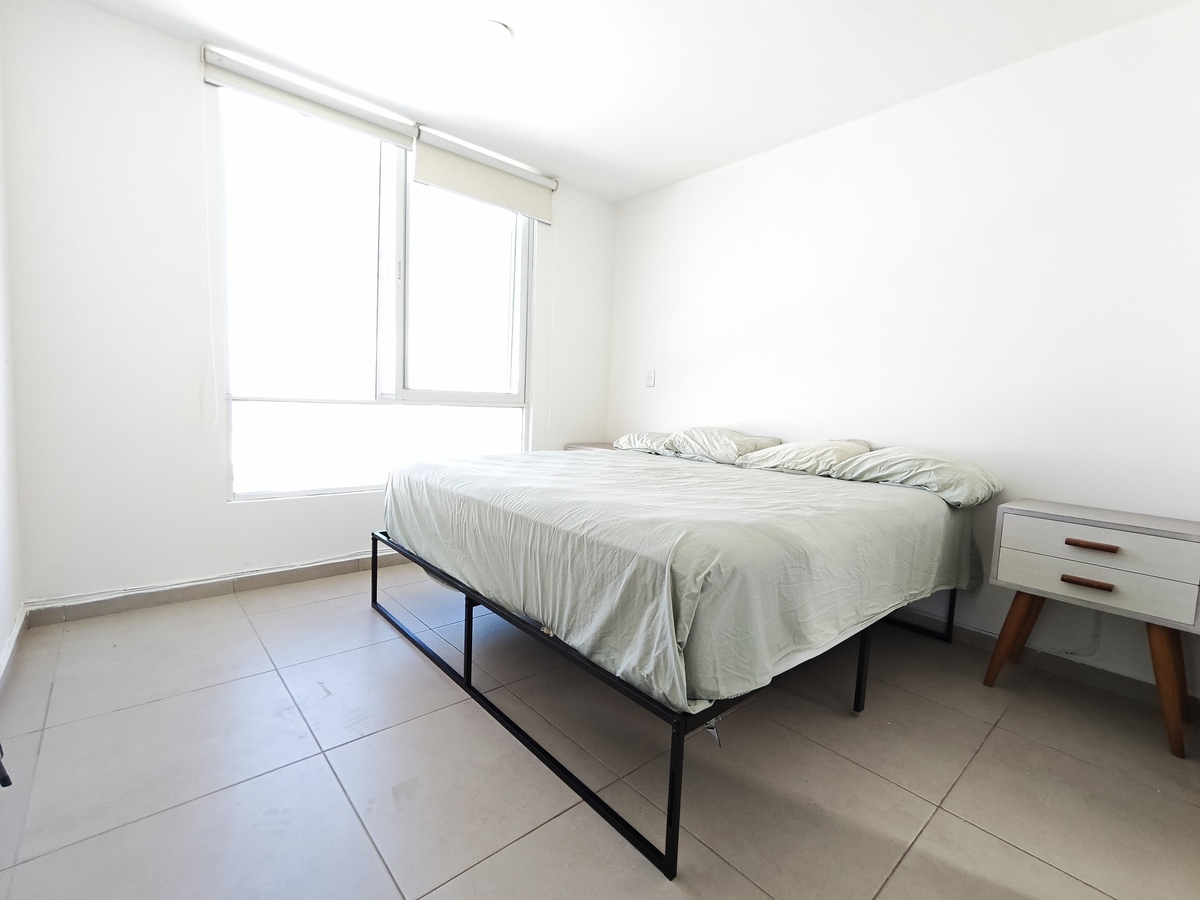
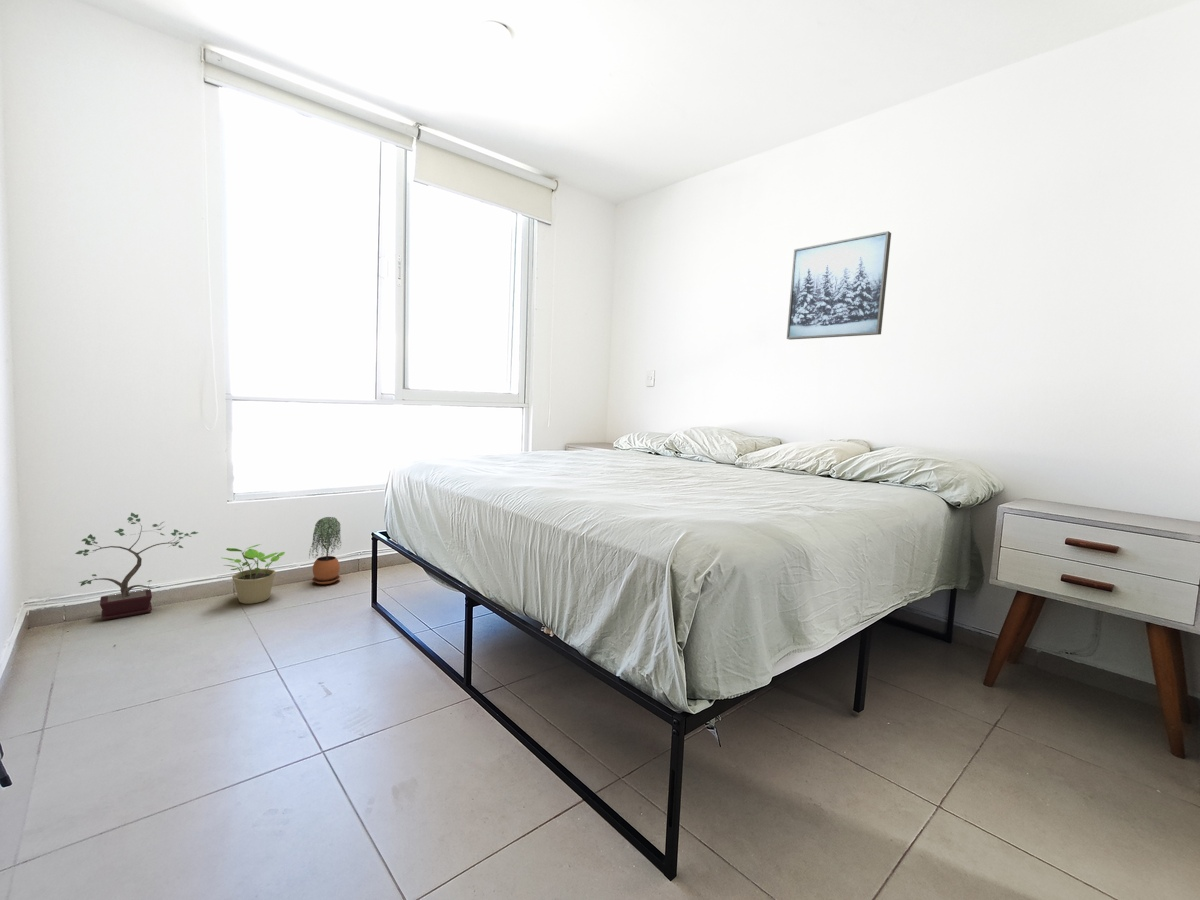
+ potted plant (140, 563)
+ potted plant (251, 569)
+ potted plant (324, 549)
+ wall art (835, 289)
